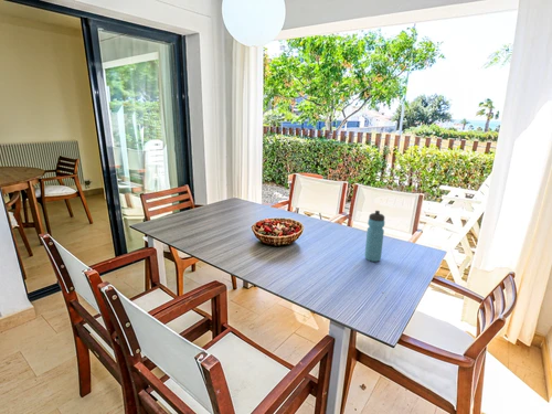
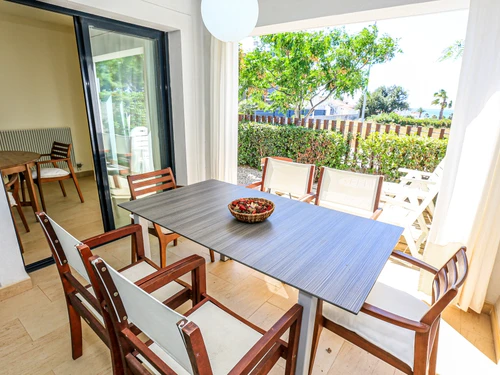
- water bottle (374, 235)
